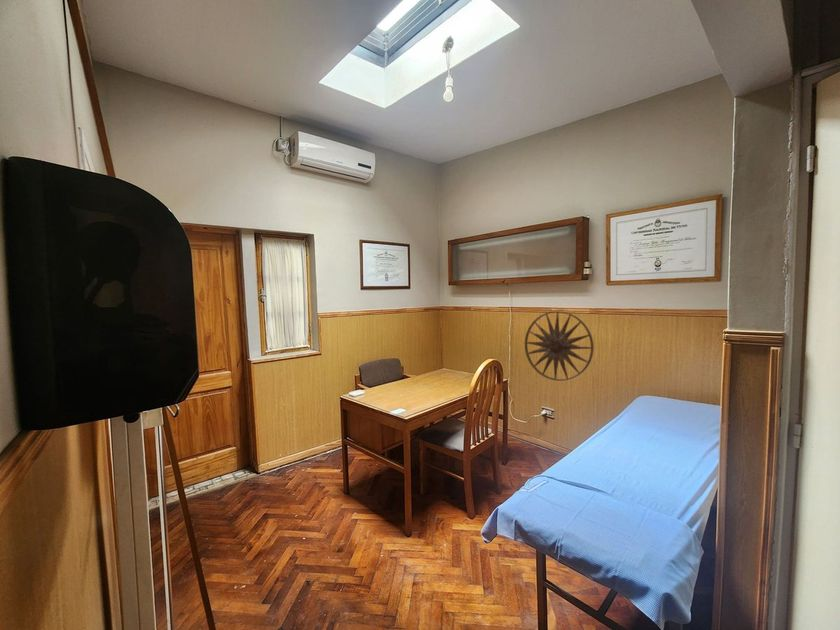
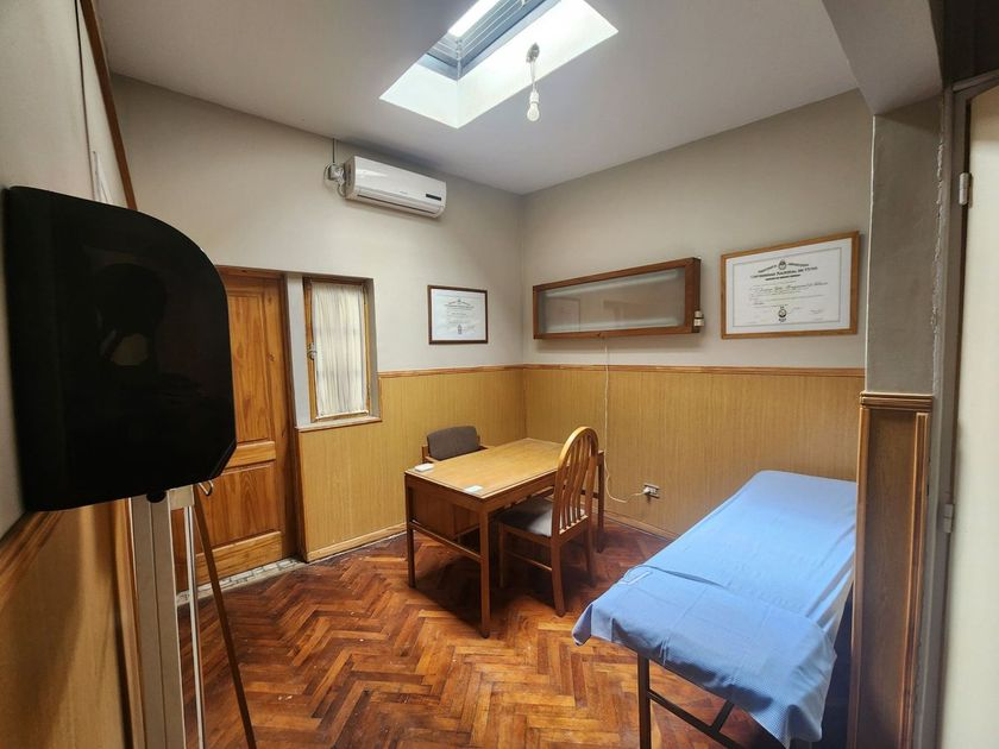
- wall art (556, 345)
